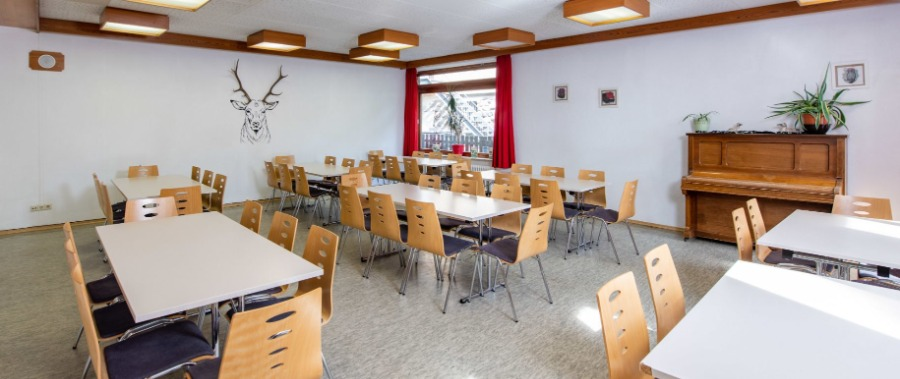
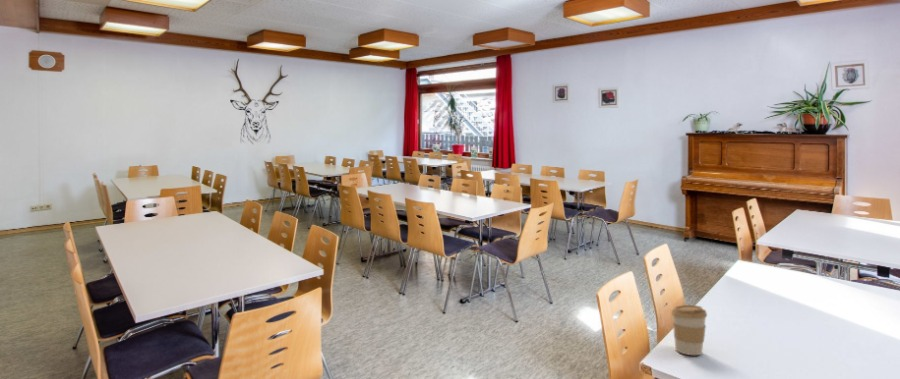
+ coffee cup (688, 328)
